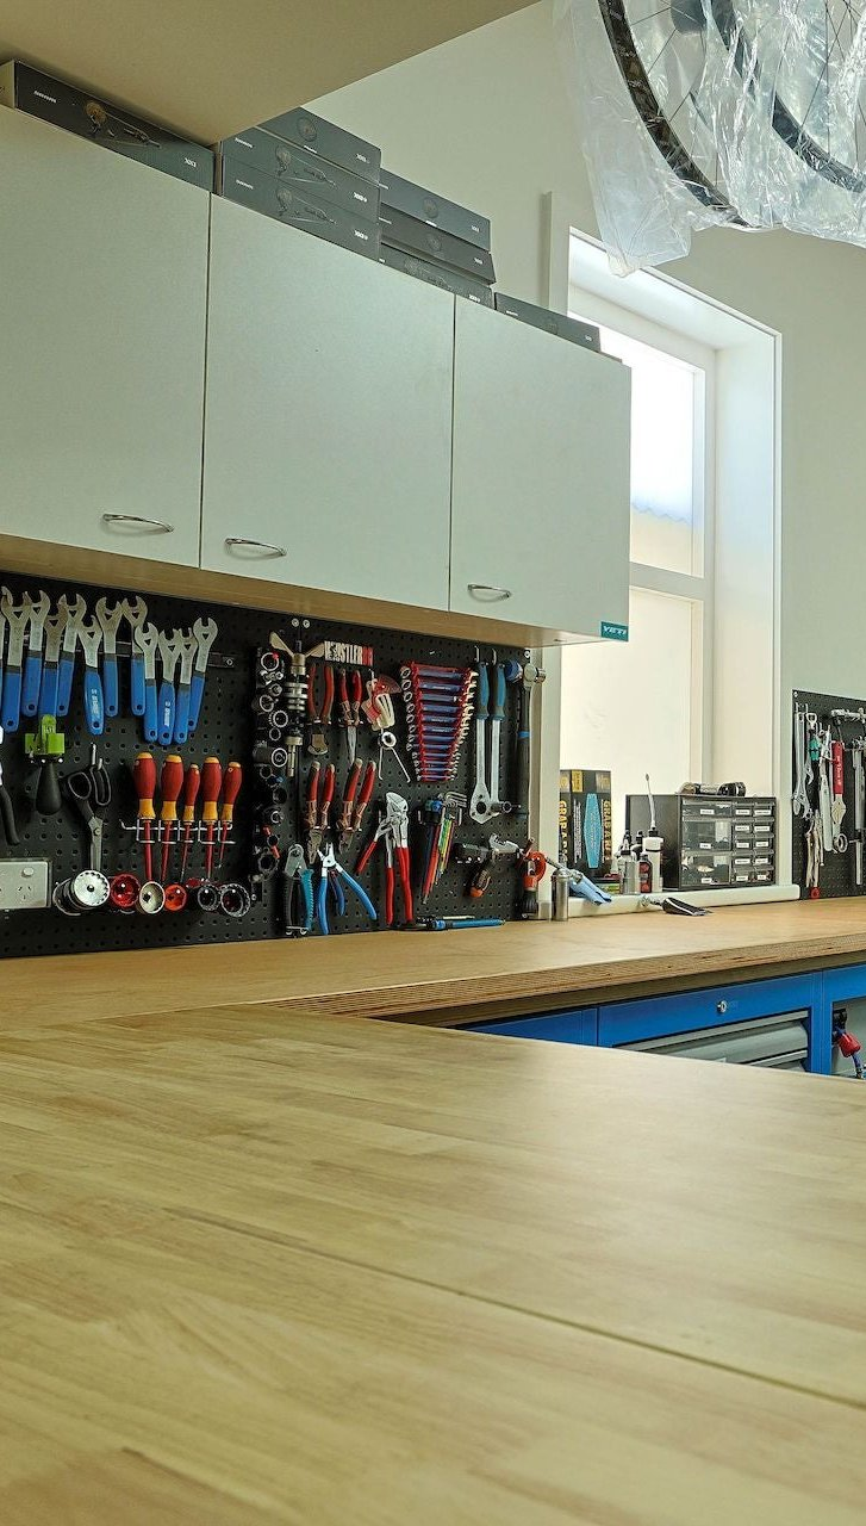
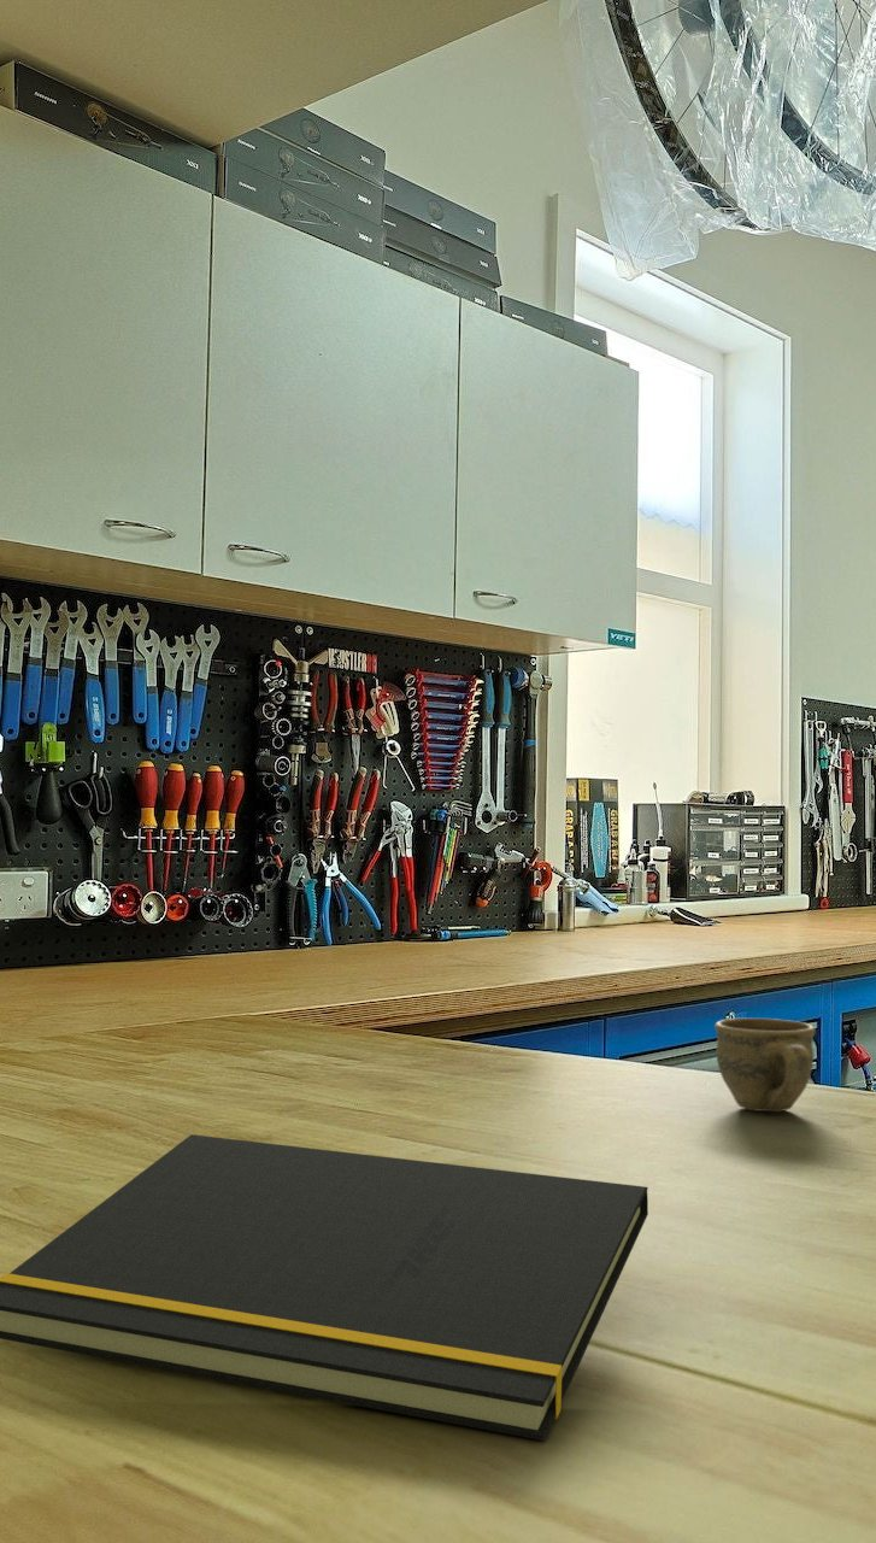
+ cup (768, 1068)
+ notepad (331, 1255)
